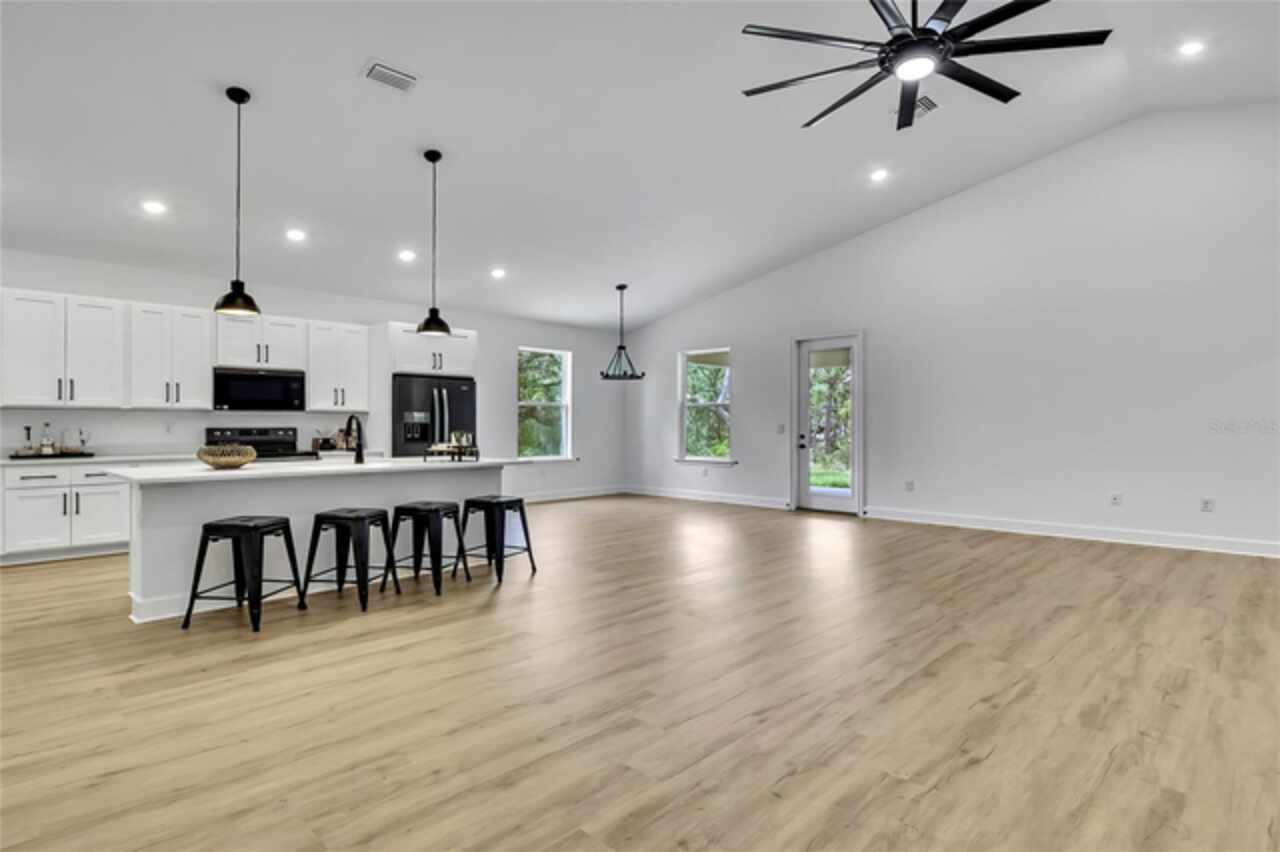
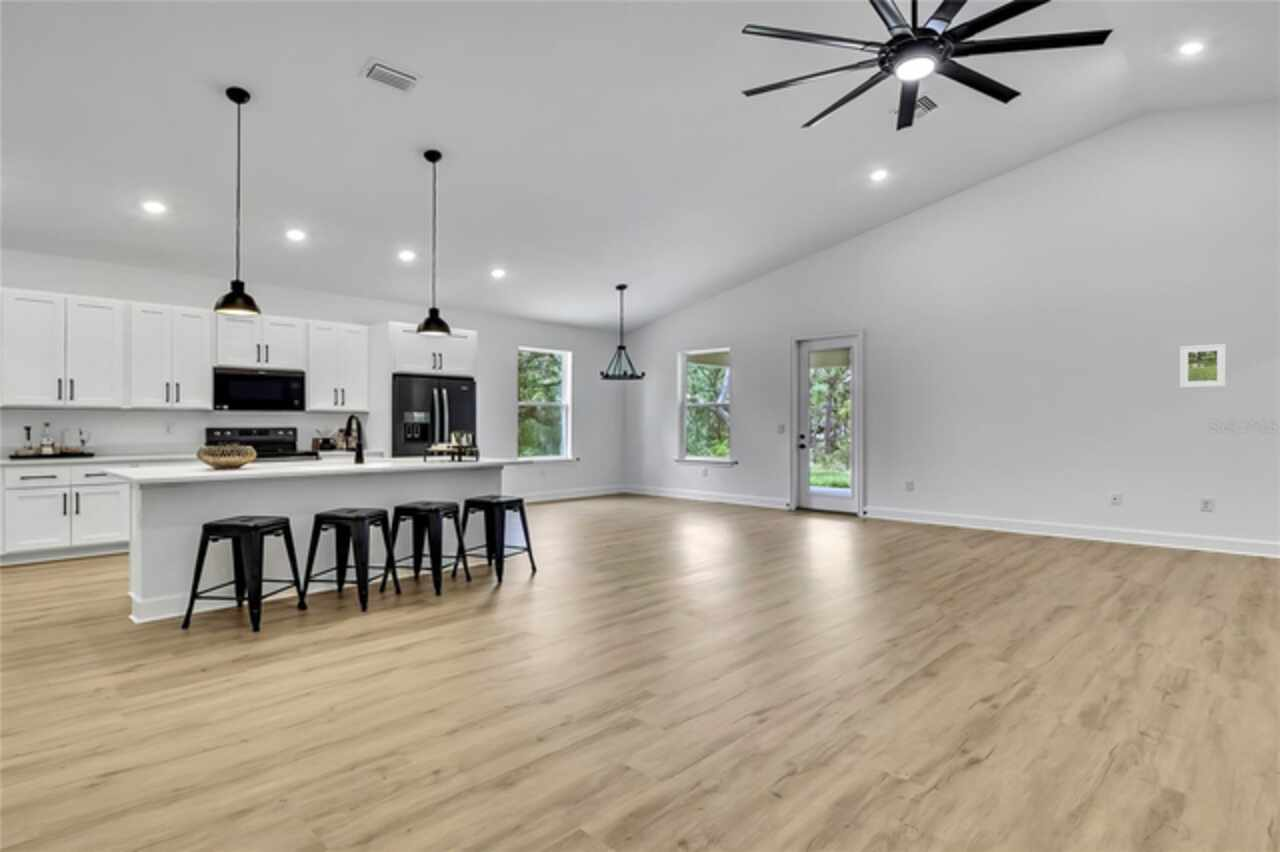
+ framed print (1202, 366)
